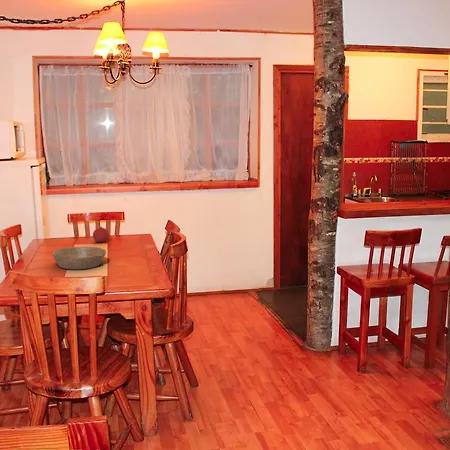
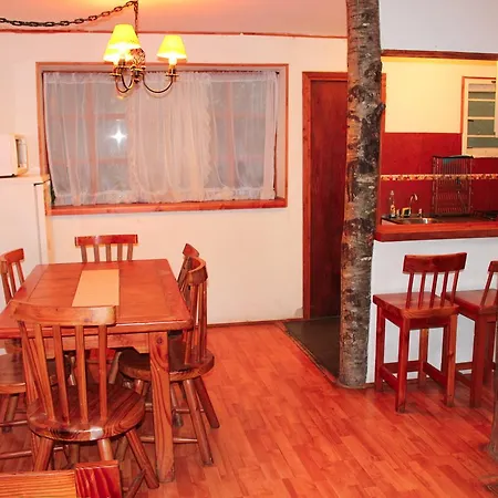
- bowl (80, 257)
- fruit (101, 234)
